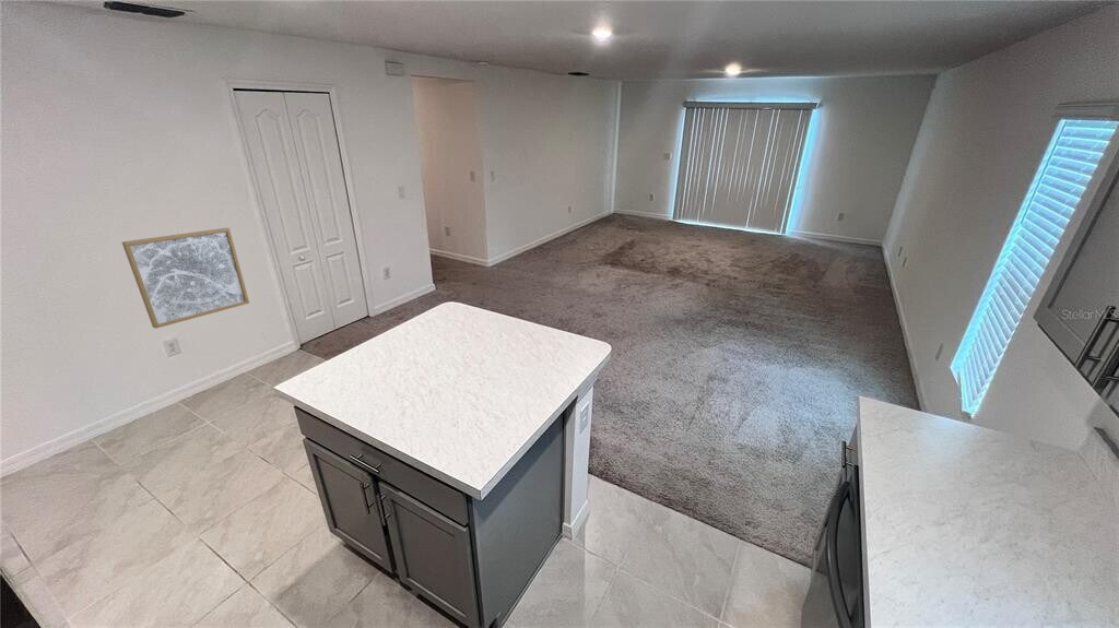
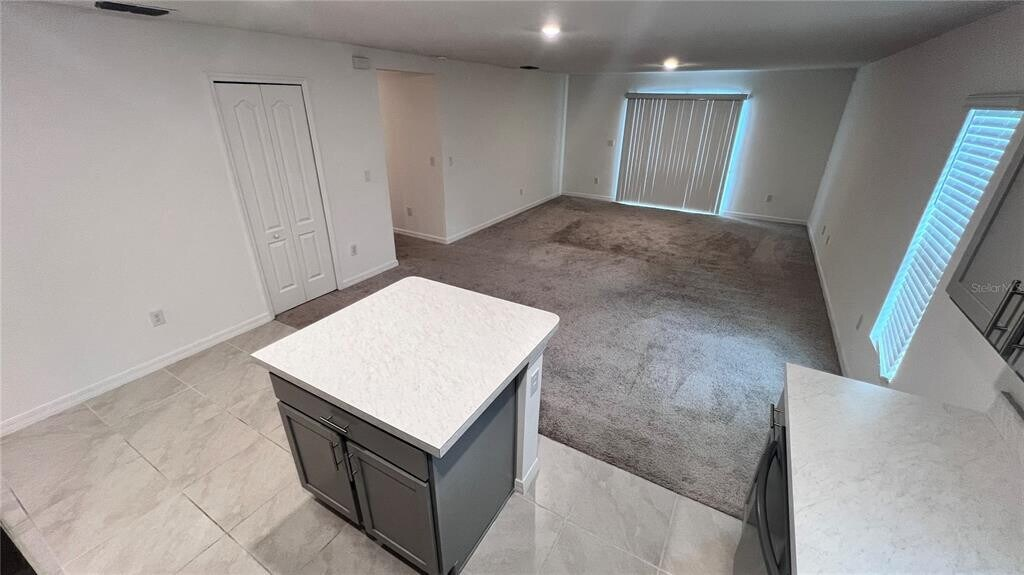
- wall art (192, 275)
